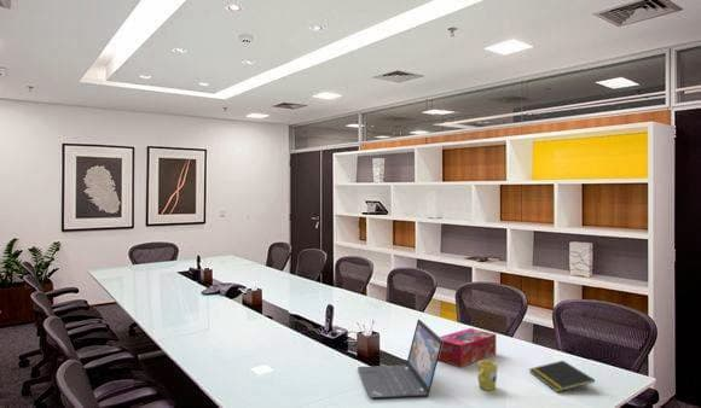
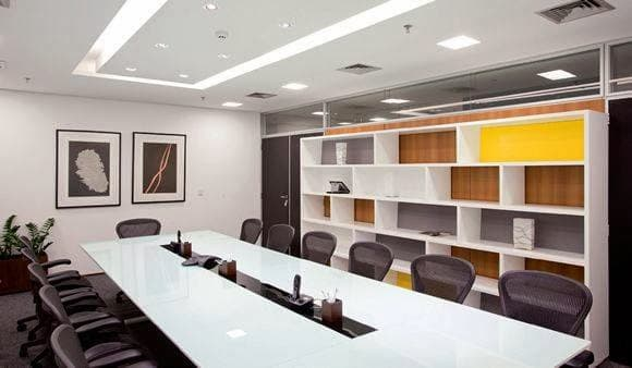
- laptop (400, 365)
- notepad (560, 374)
- mug (485, 375)
- tissue box (465, 345)
